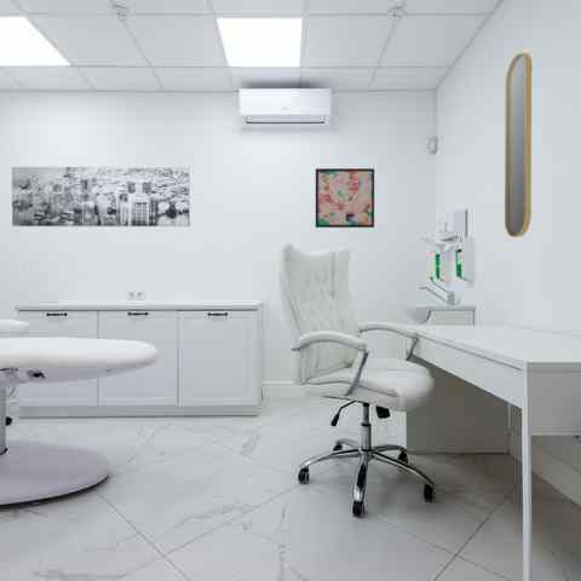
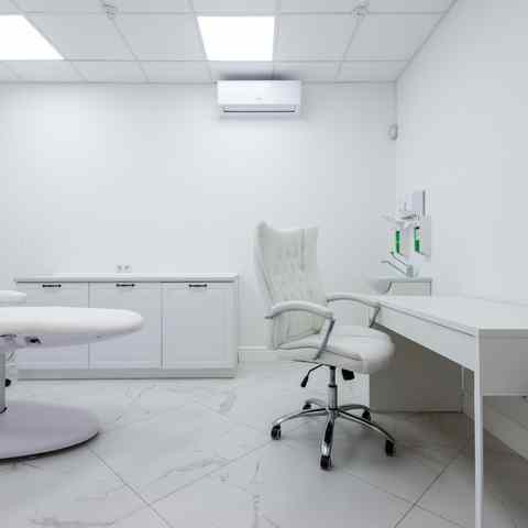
- home mirror (517, 146)
- wall art (100, 196)
- wall art (344, 197)
